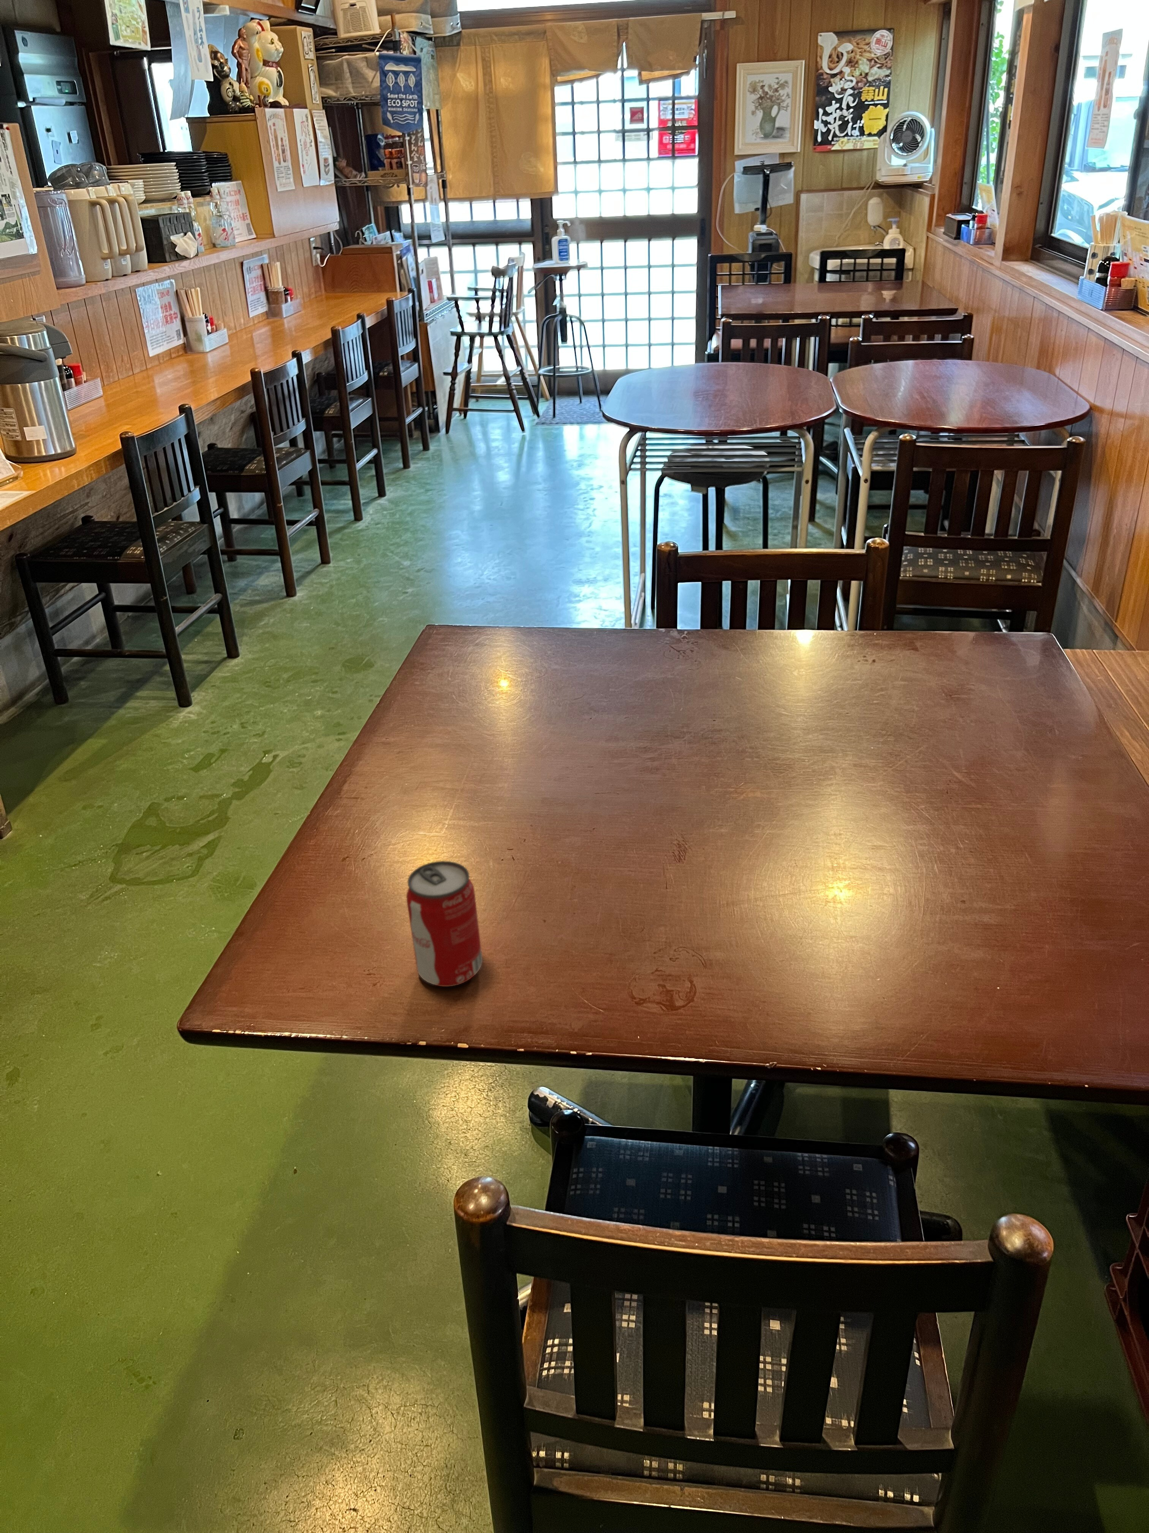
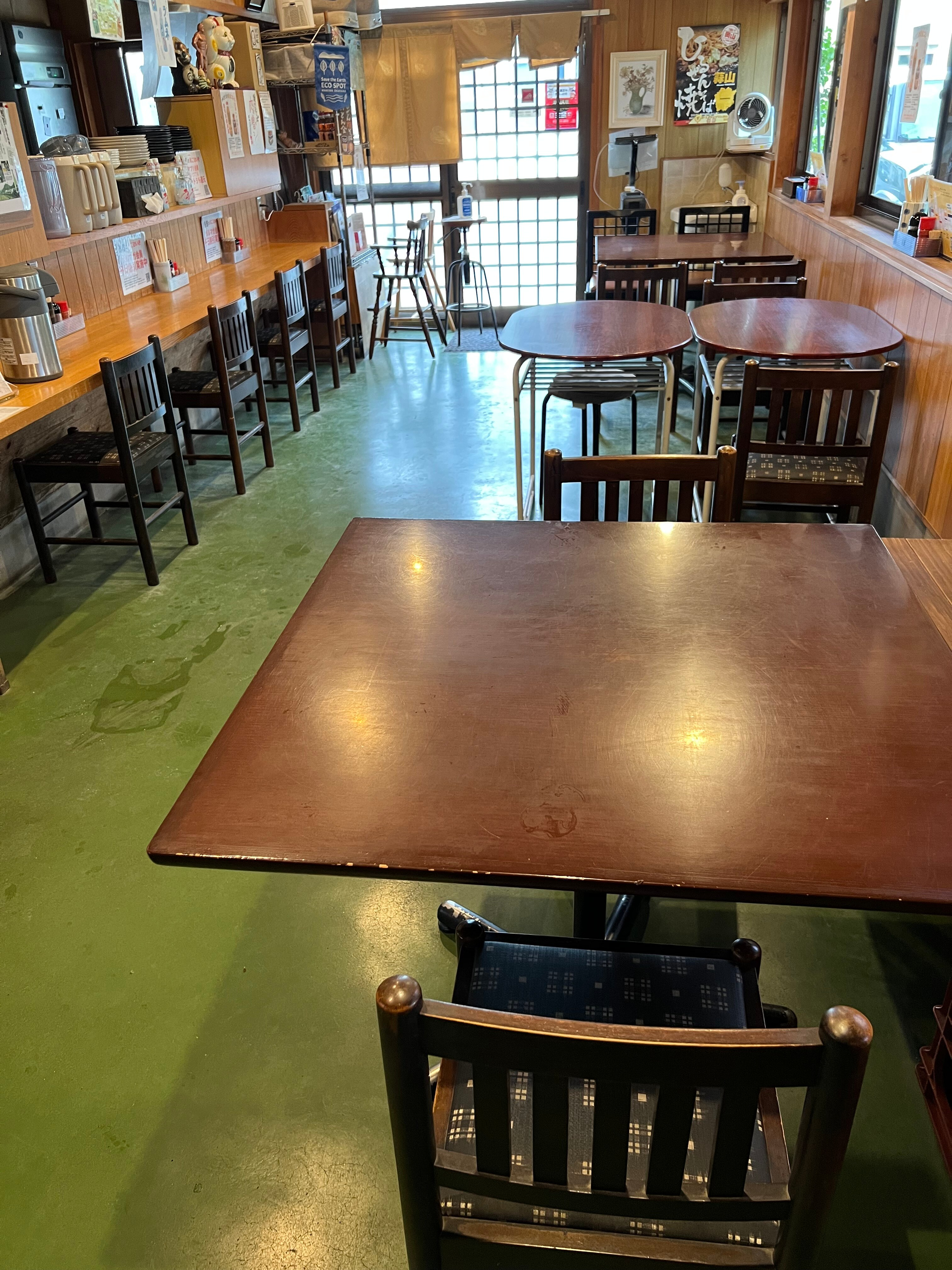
- beverage can (444, 923)
